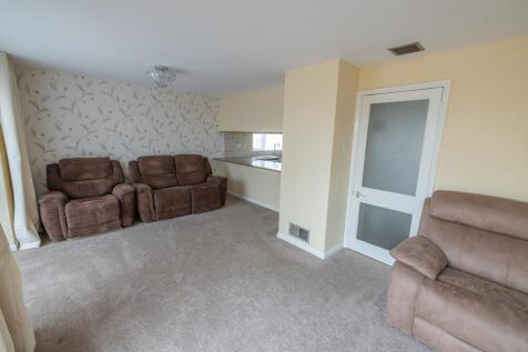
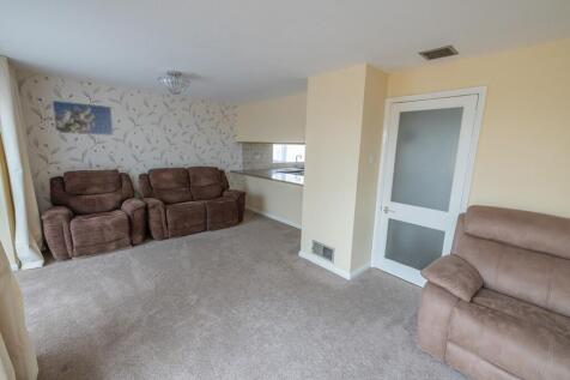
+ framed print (84, 119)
